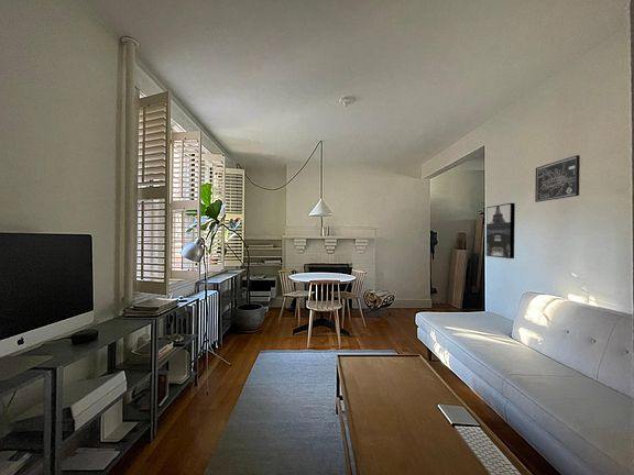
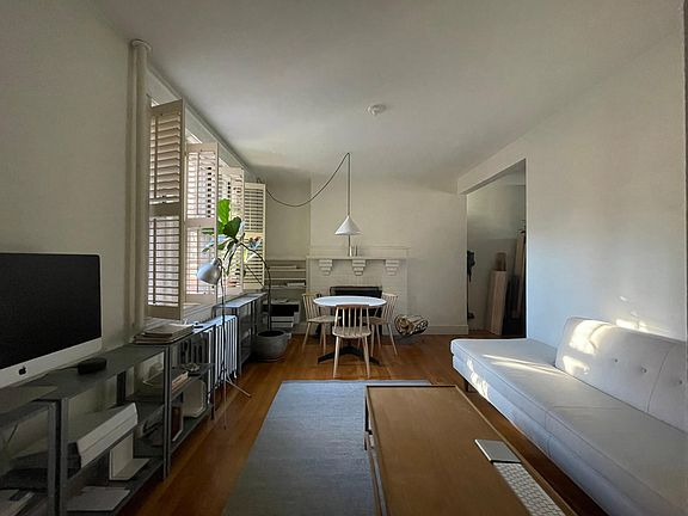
- wall art (555, 180)
- wall art (499, 231)
